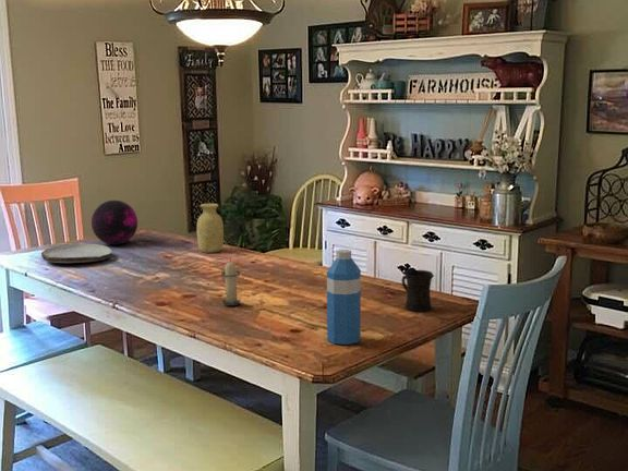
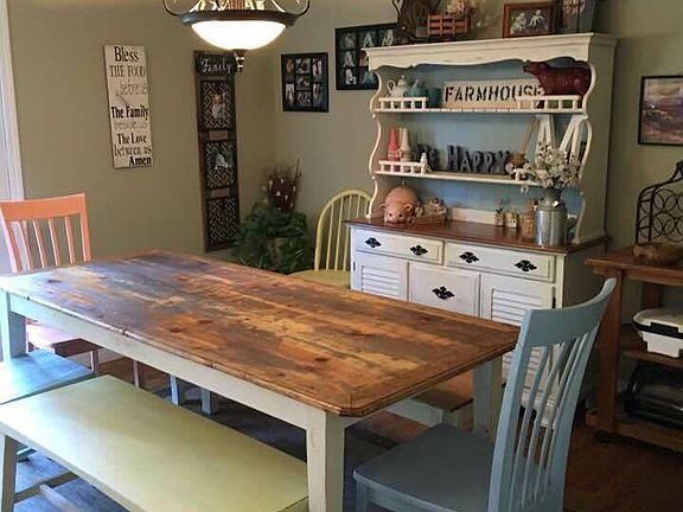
- decorative orb (114, 222)
- vase (209, 227)
- mug (416, 290)
- water bottle (343, 295)
- candle (230, 281)
- plate (77, 254)
